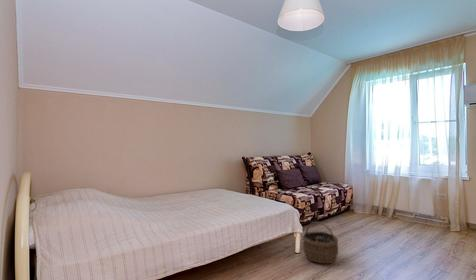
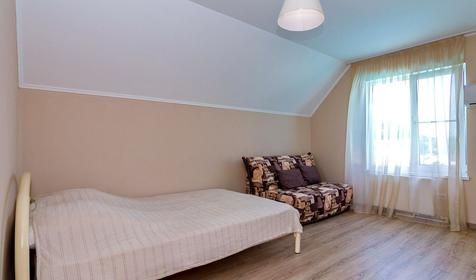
- wicker basket (320, 240)
